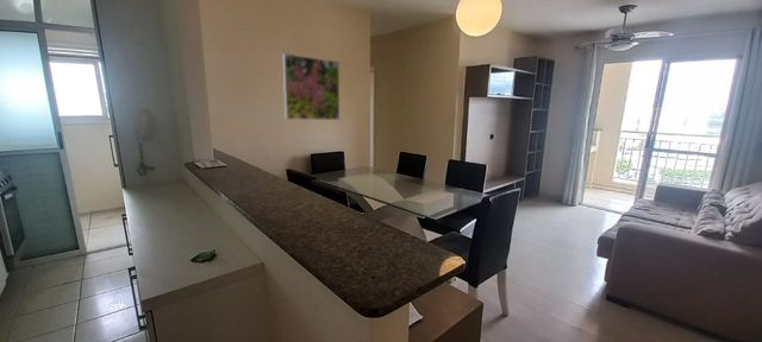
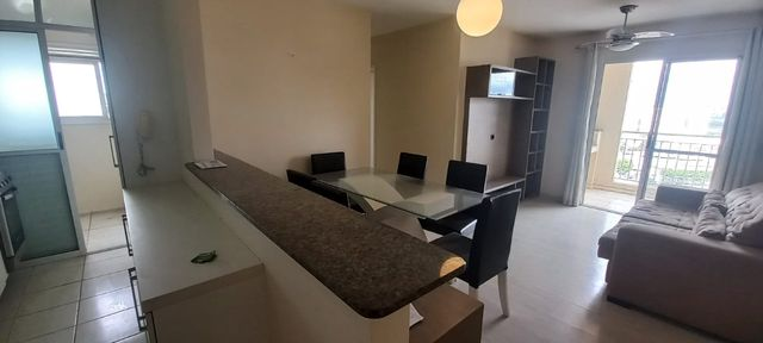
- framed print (312, 89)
